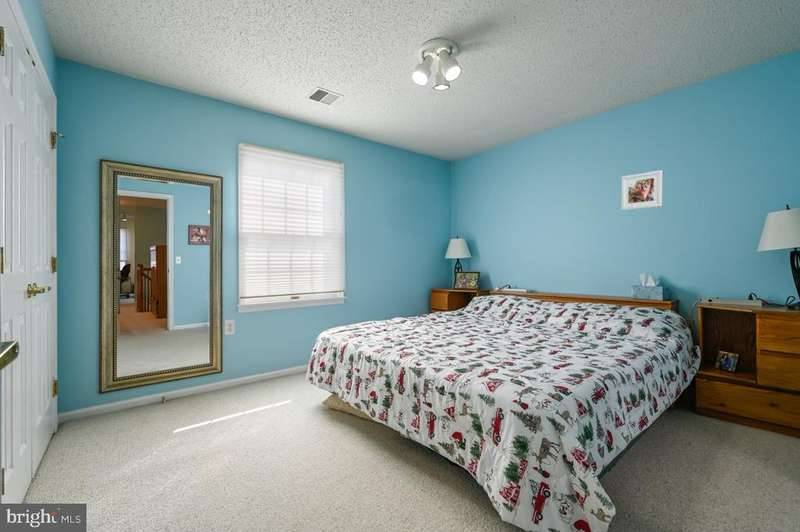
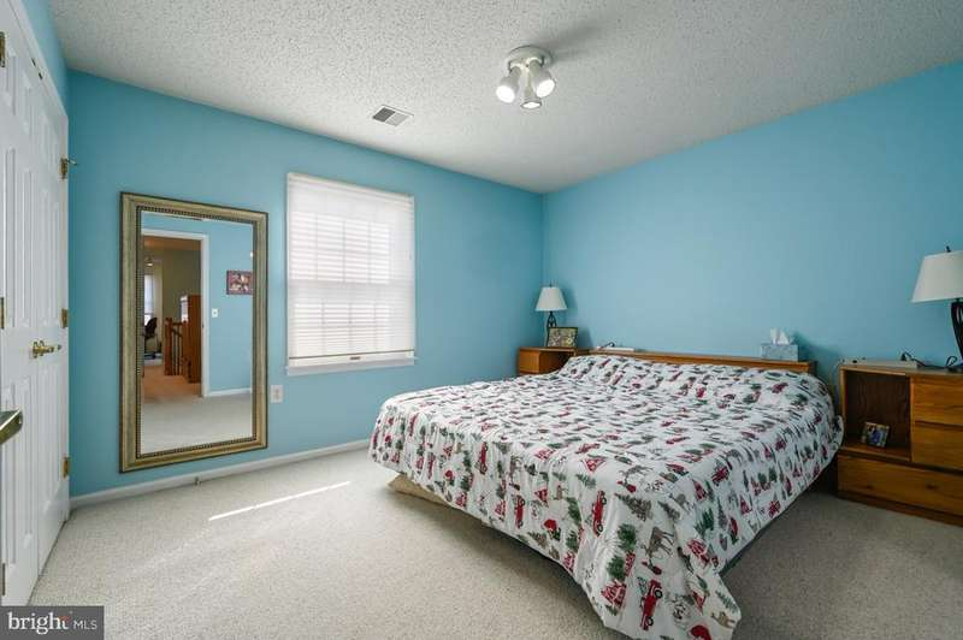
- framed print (641, 191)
